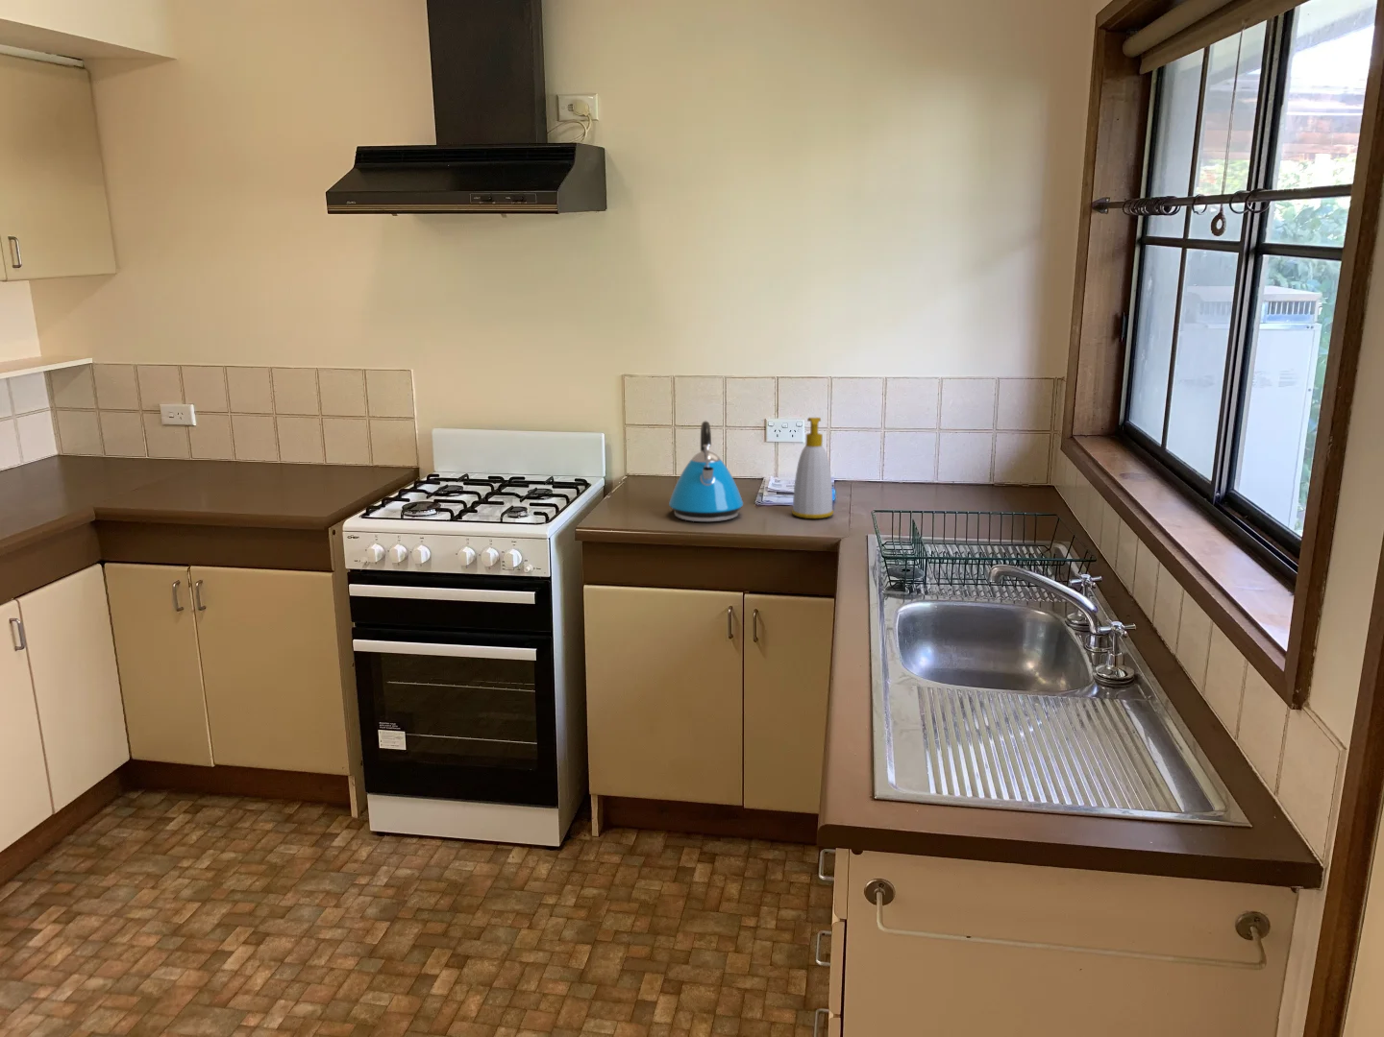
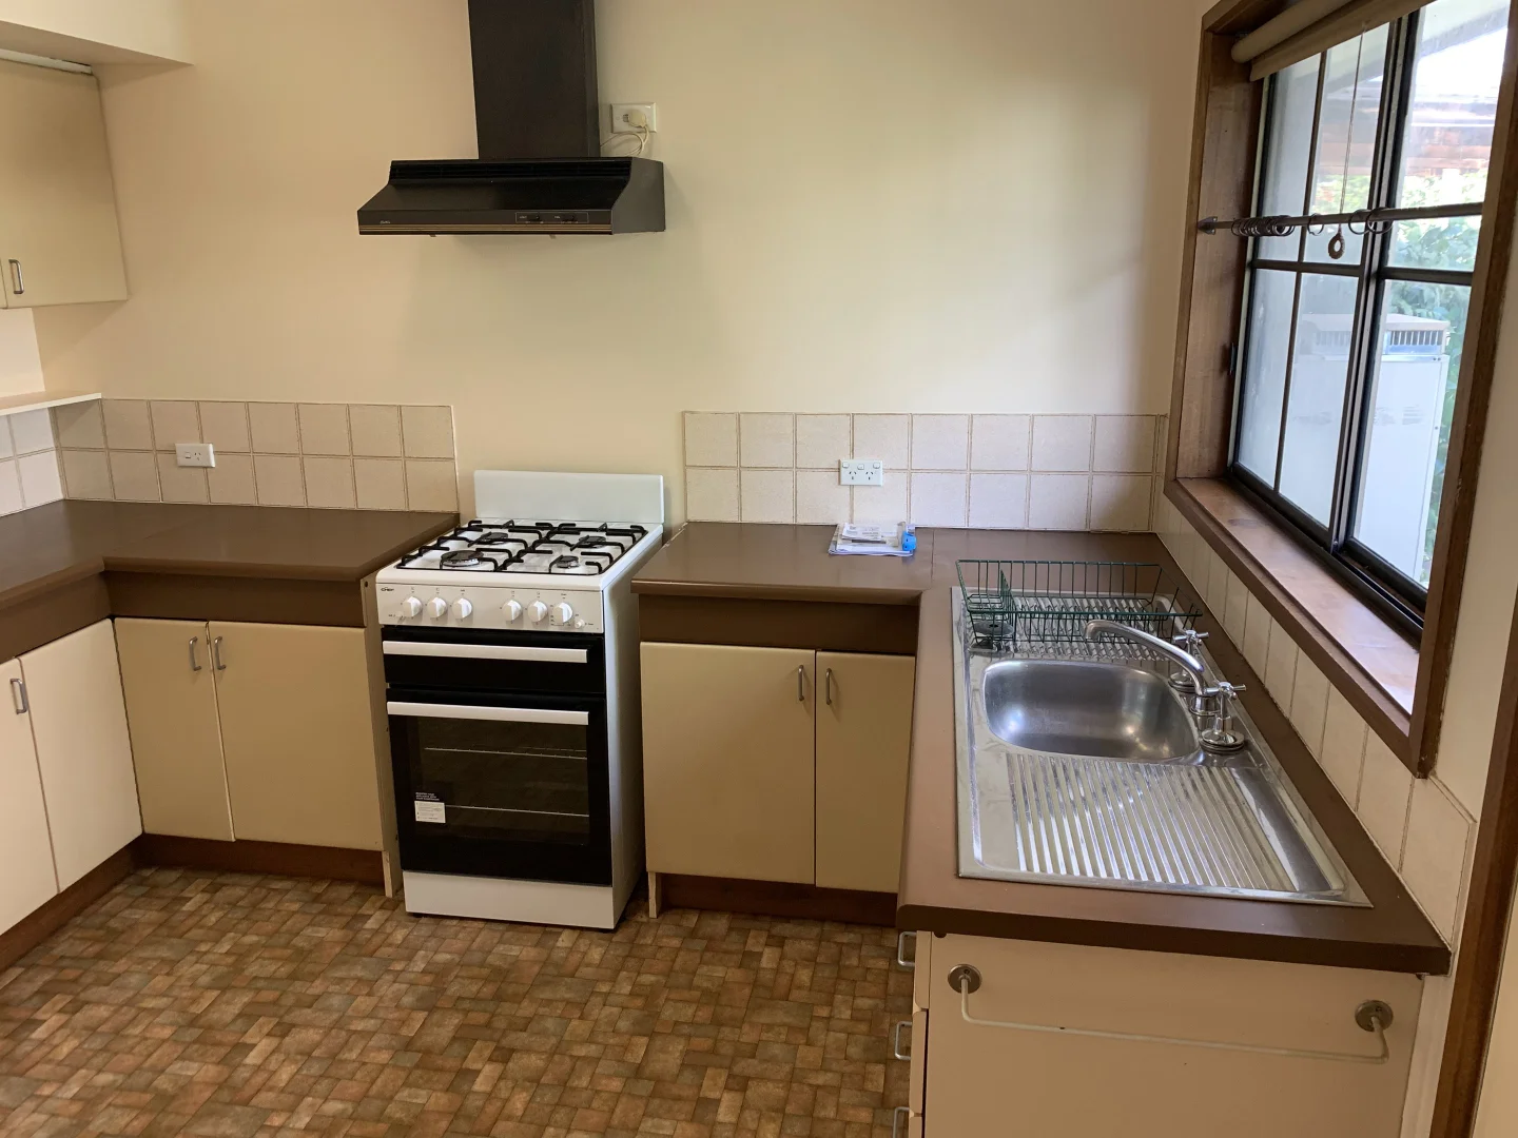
- kettle (705, 467)
- soap bottle (813, 466)
